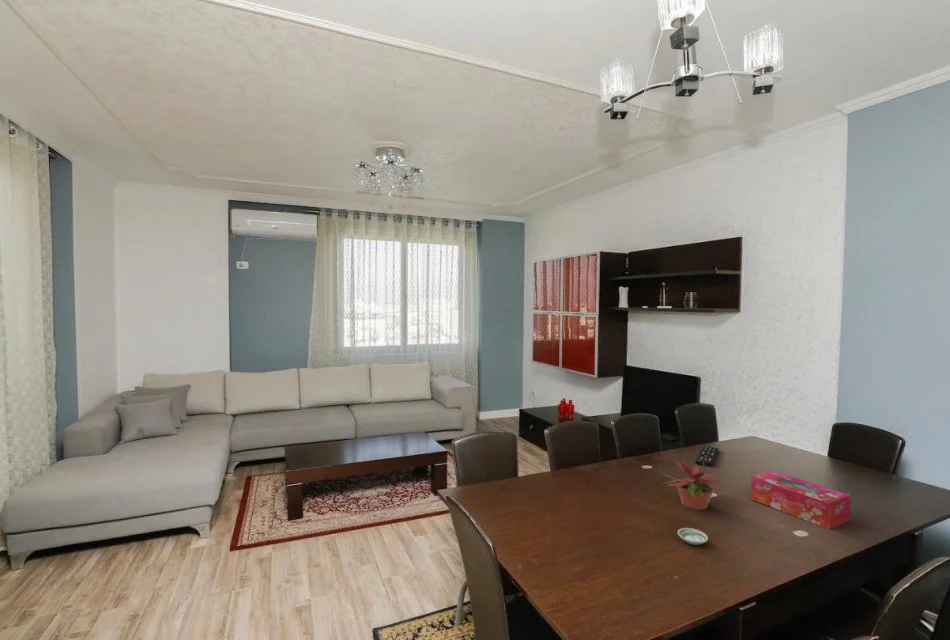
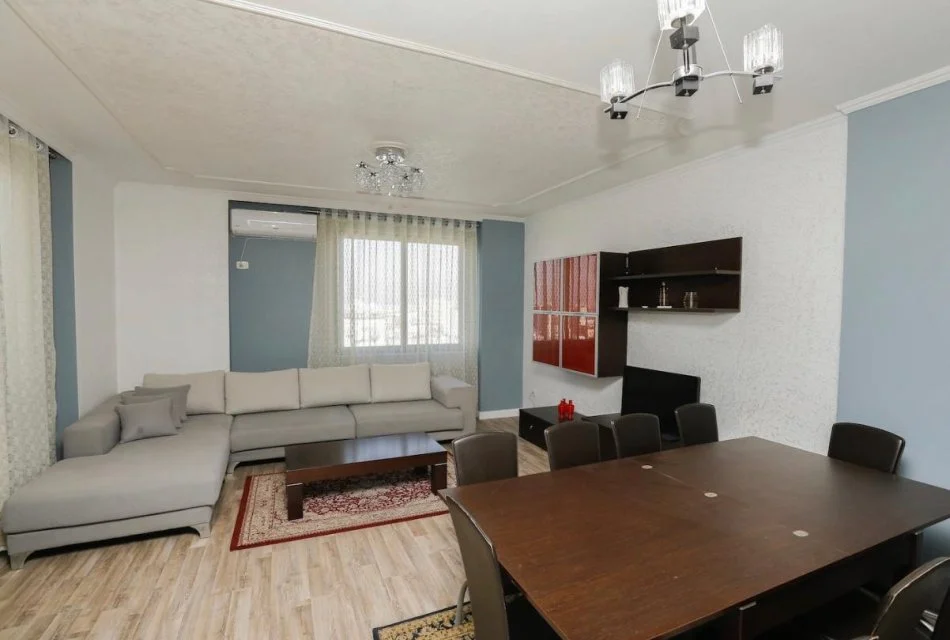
- saucer (692, 537)
- tissue box (797, 497)
- potted plant (693, 480)
- remote control (707, 455)
